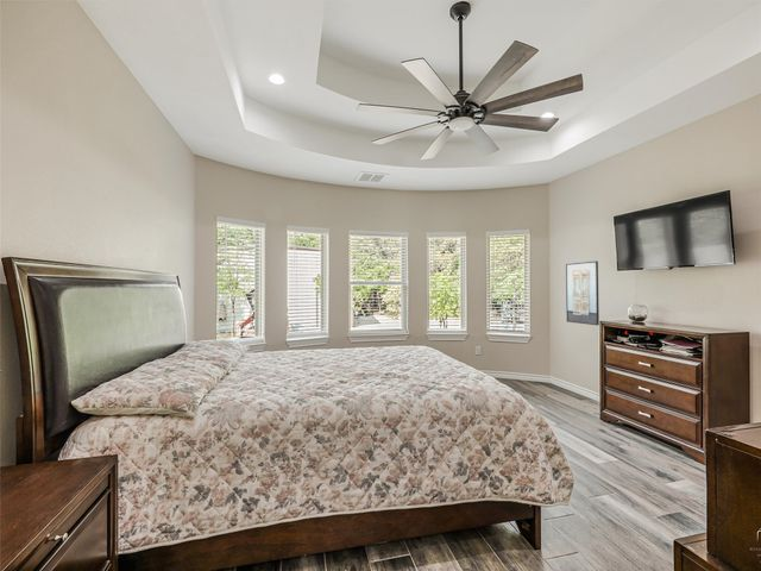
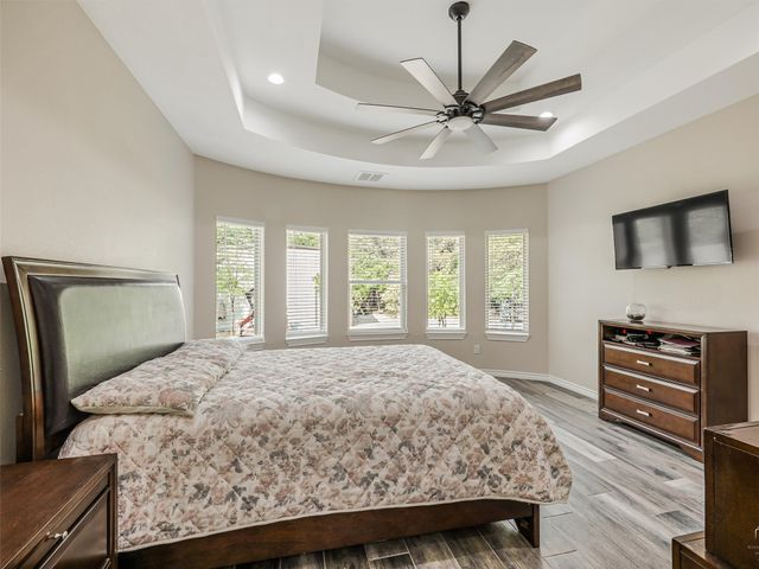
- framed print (581, 293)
